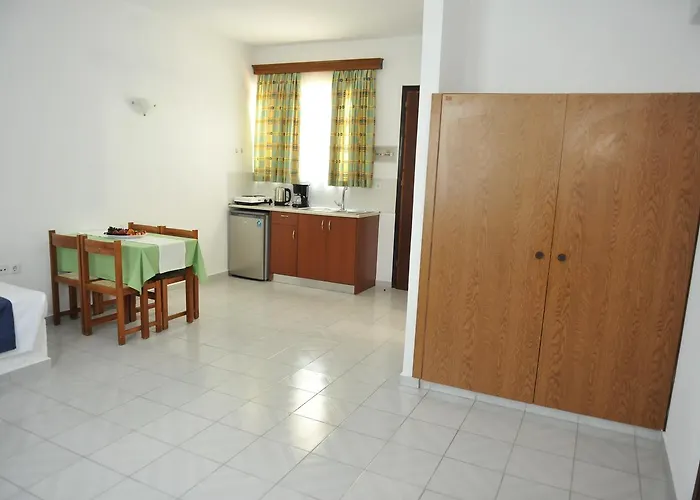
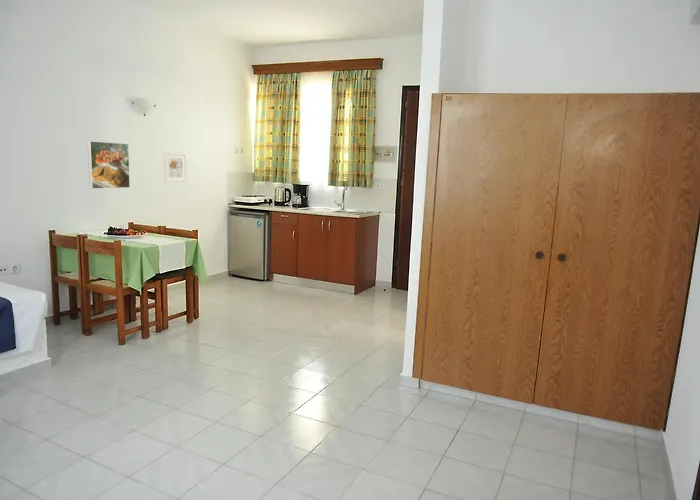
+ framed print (175, 167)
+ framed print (109, 165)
